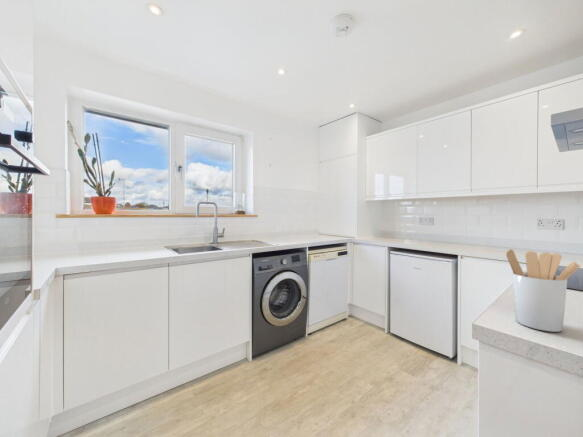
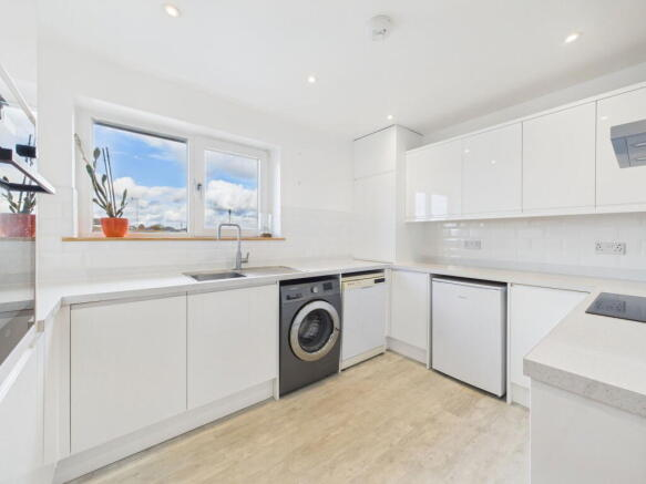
- utensil holder (539, 286)
